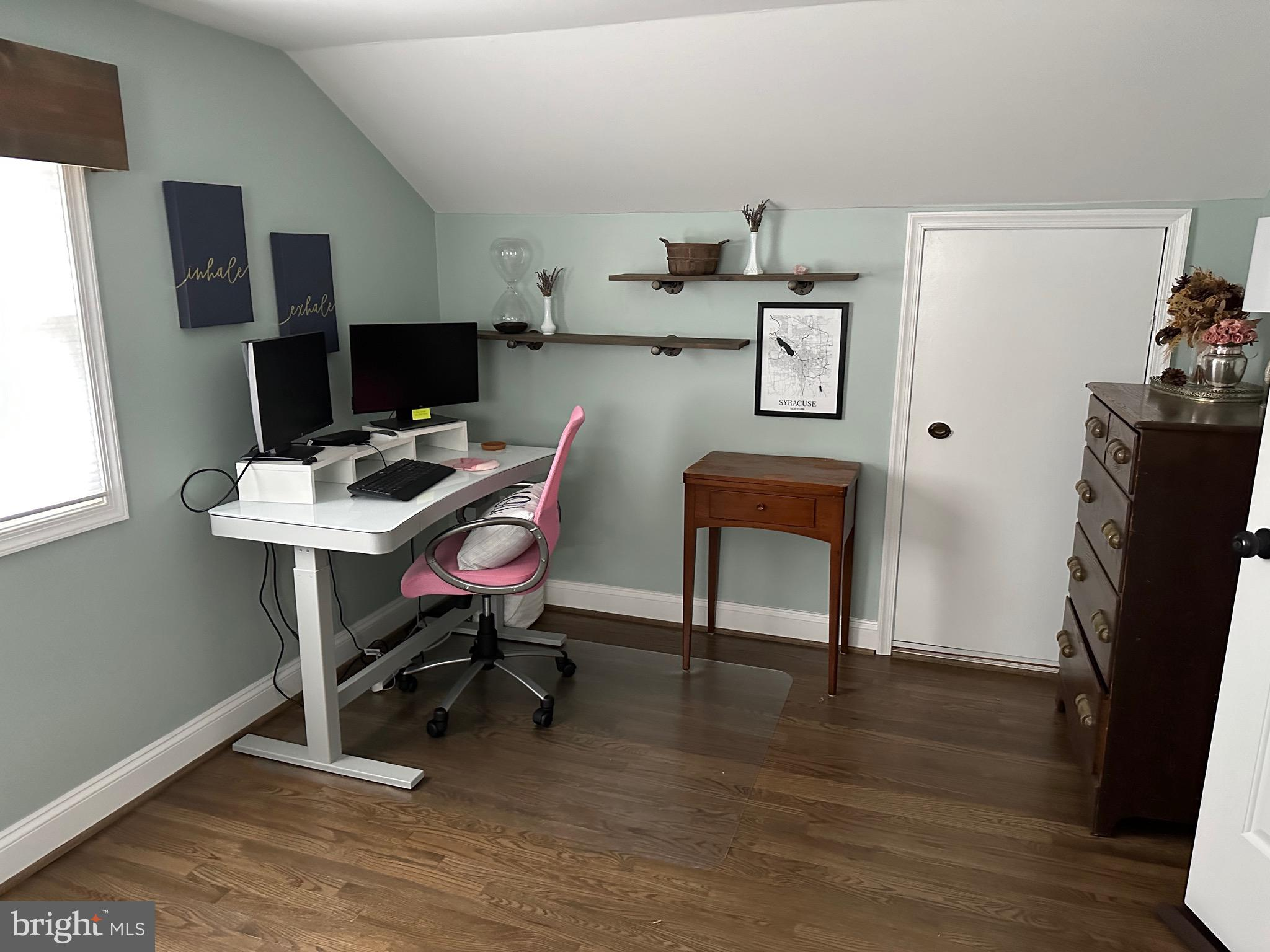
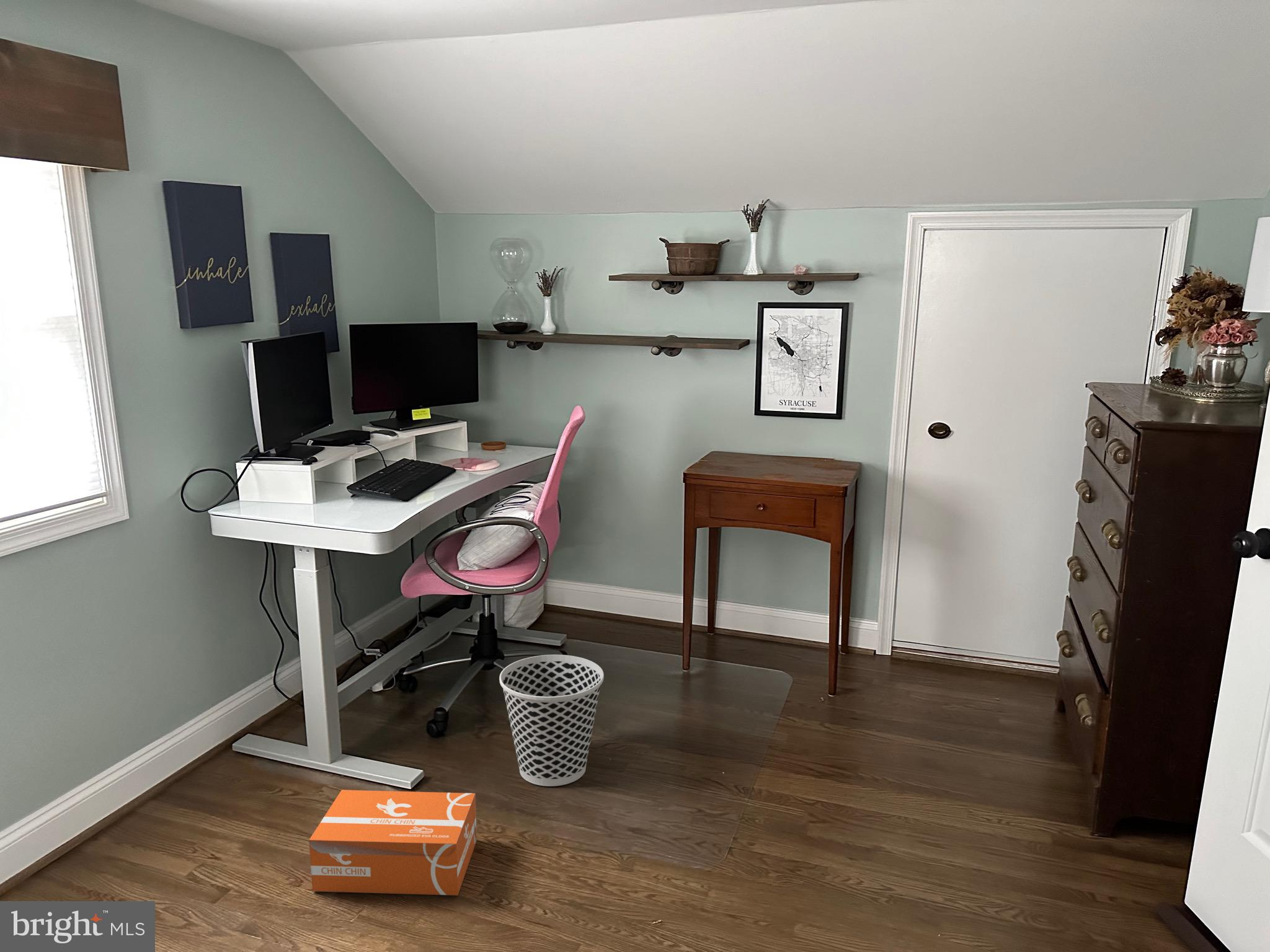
+ wastebasket (552, 722)
+ cardboard box (397, 840)
